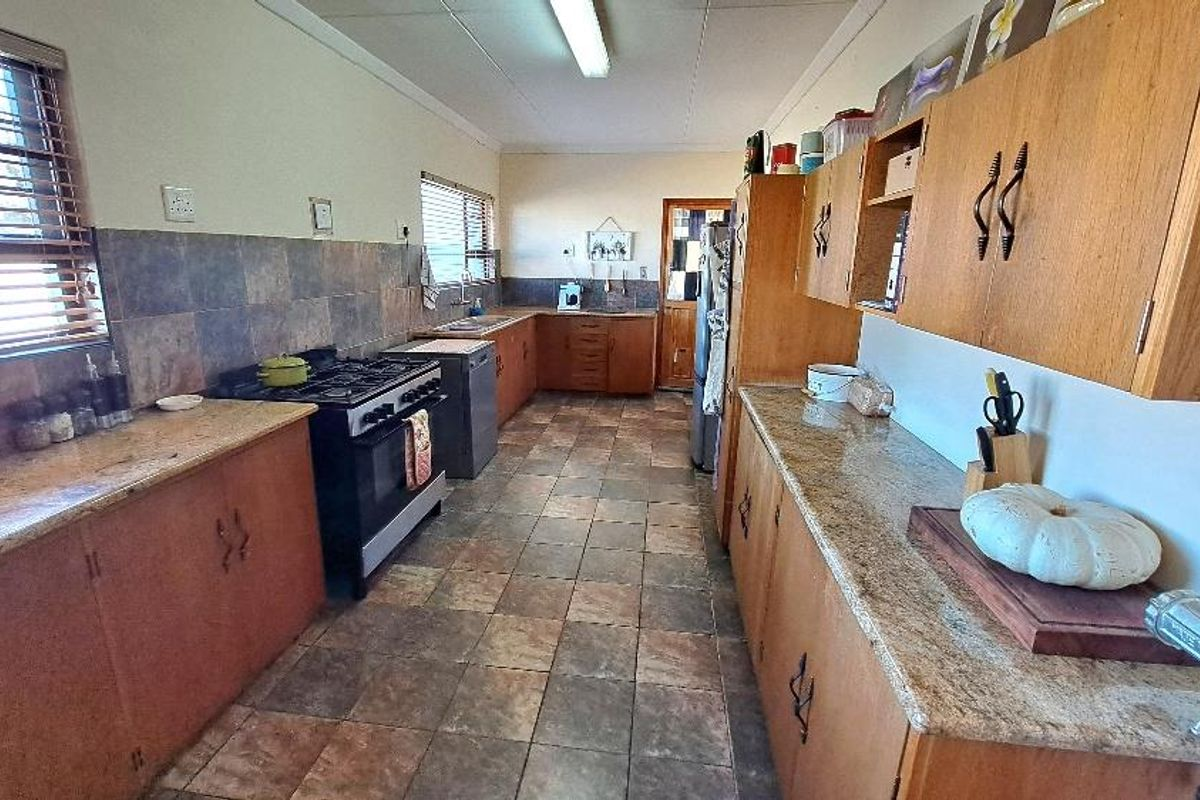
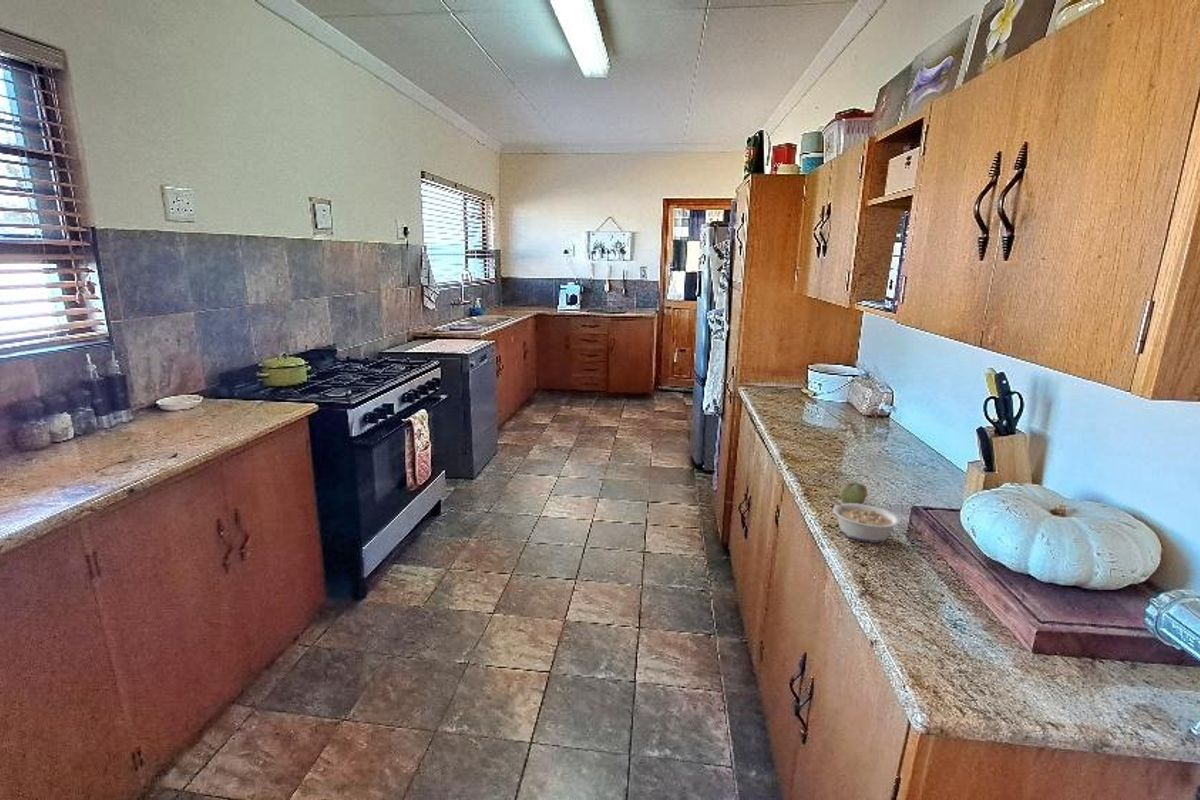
+ legume (862, 521)
+ apple (855, 494)
